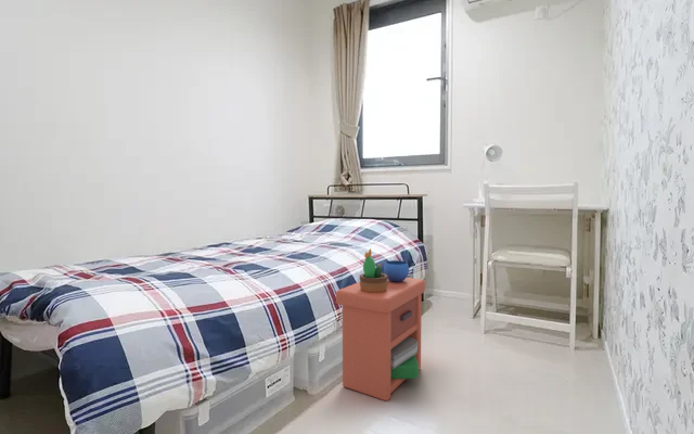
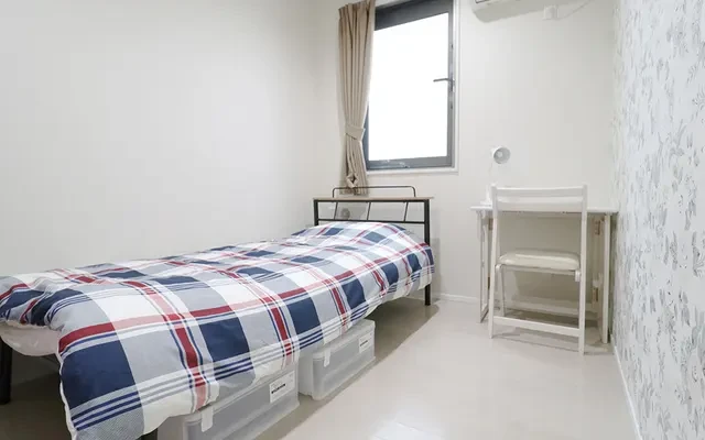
- nightstand (387, 312)
